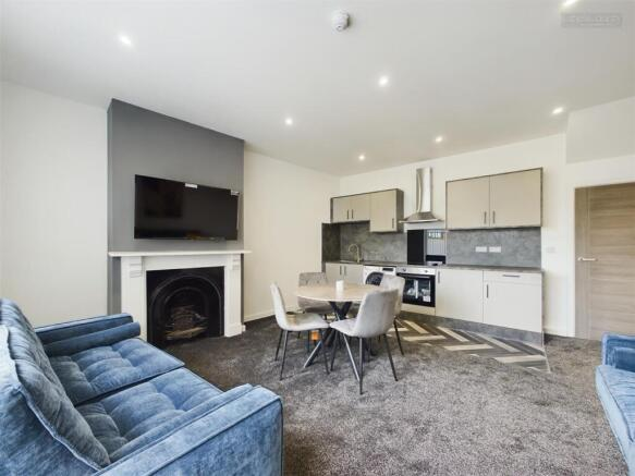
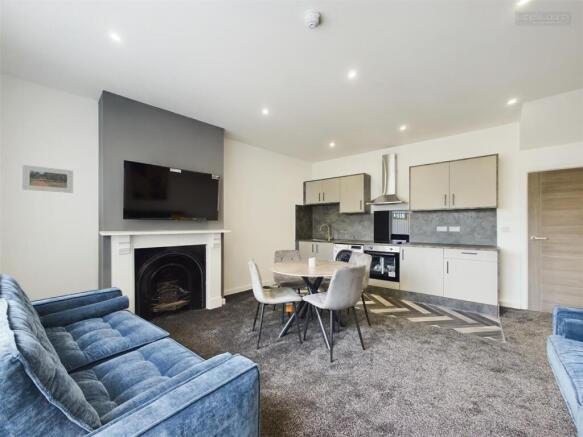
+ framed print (49, 179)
